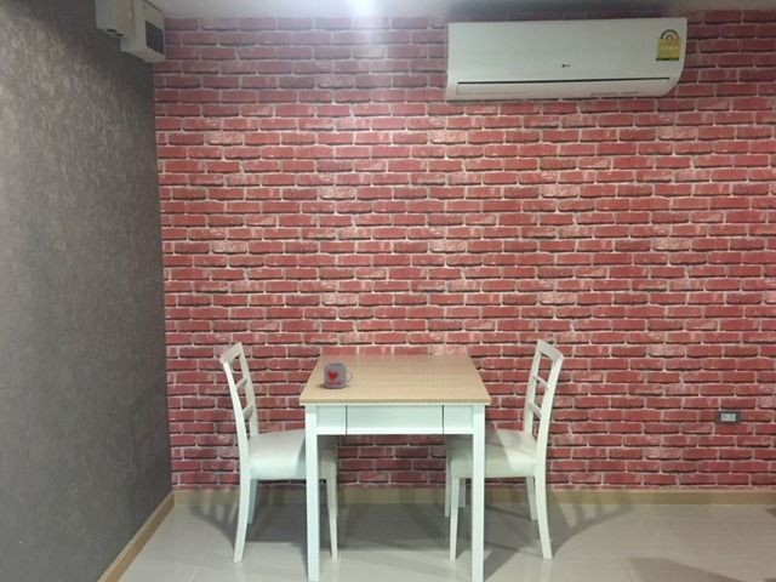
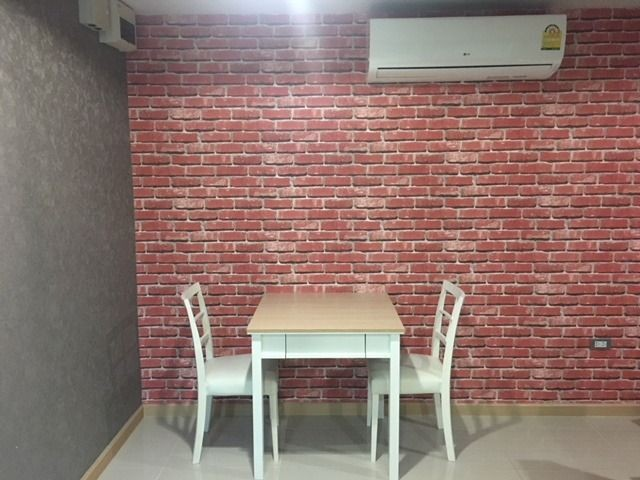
- mug (338, 375)
